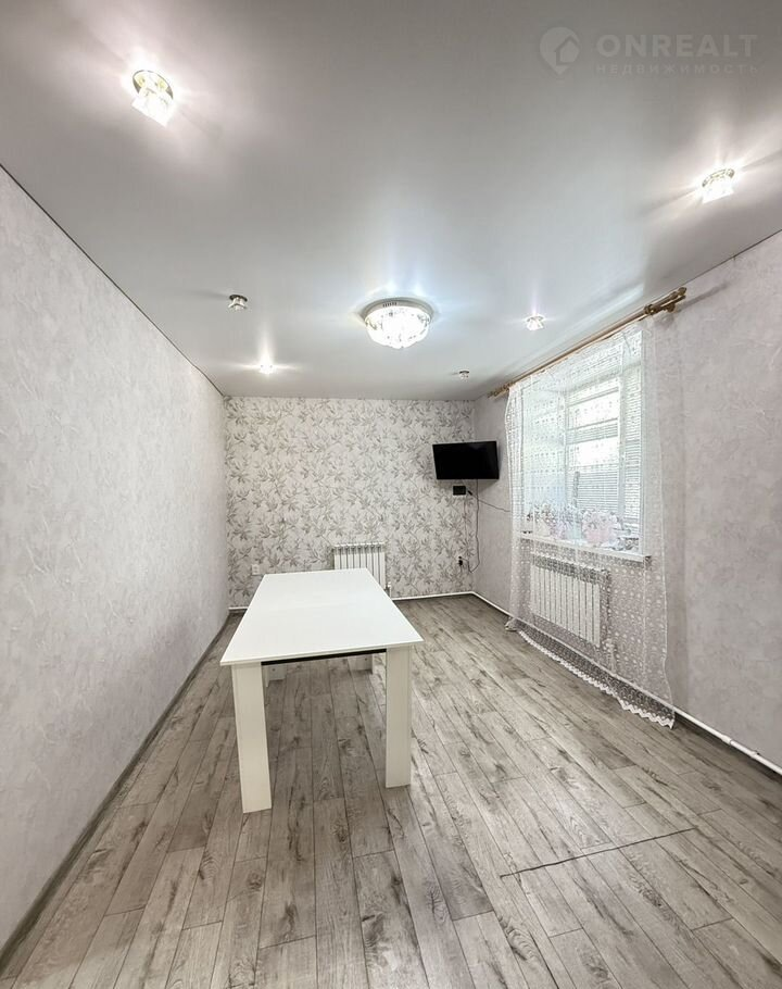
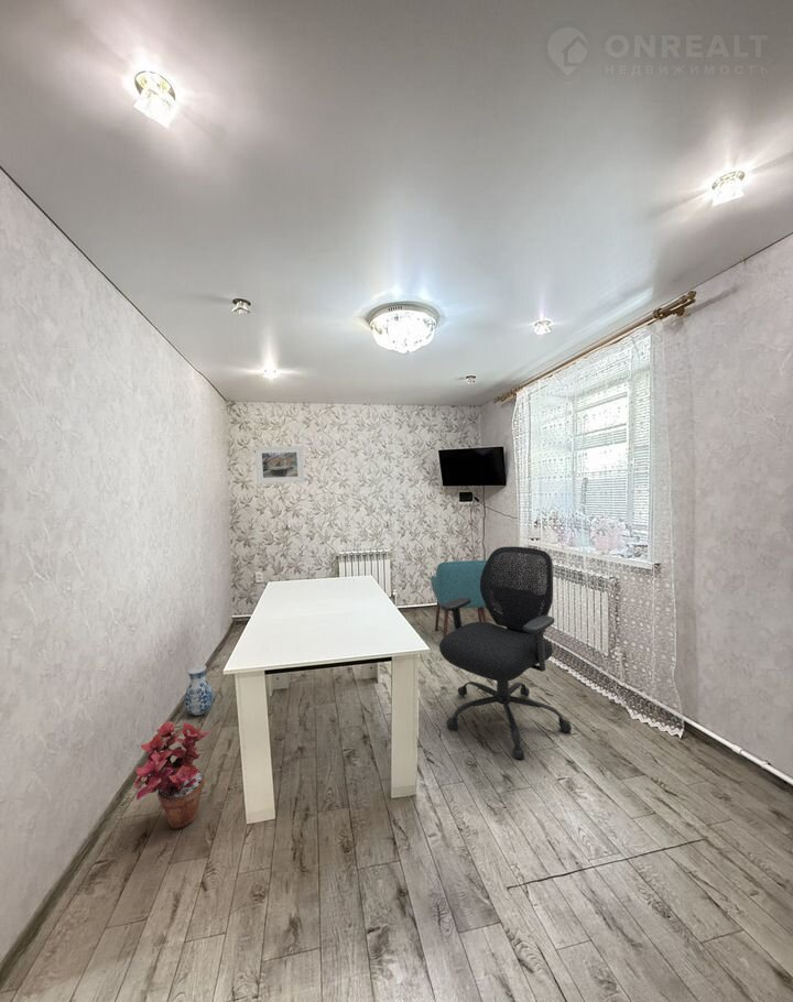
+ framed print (280, 465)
+ potted plant (174, 780)
+ vase (198, 690)
+ chair (460, 597)
+ chair (499, 636)
